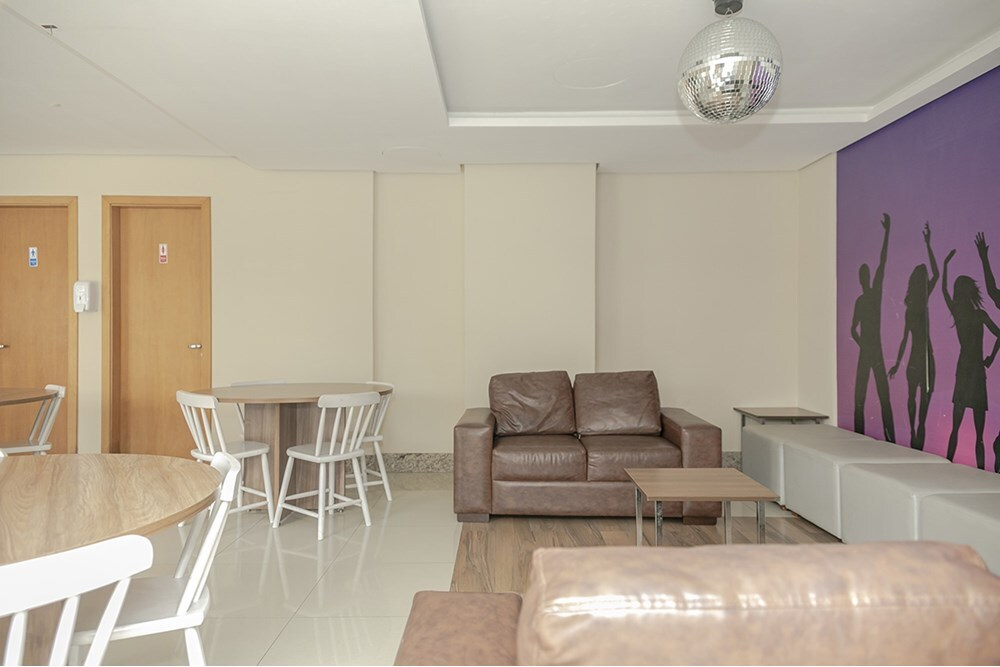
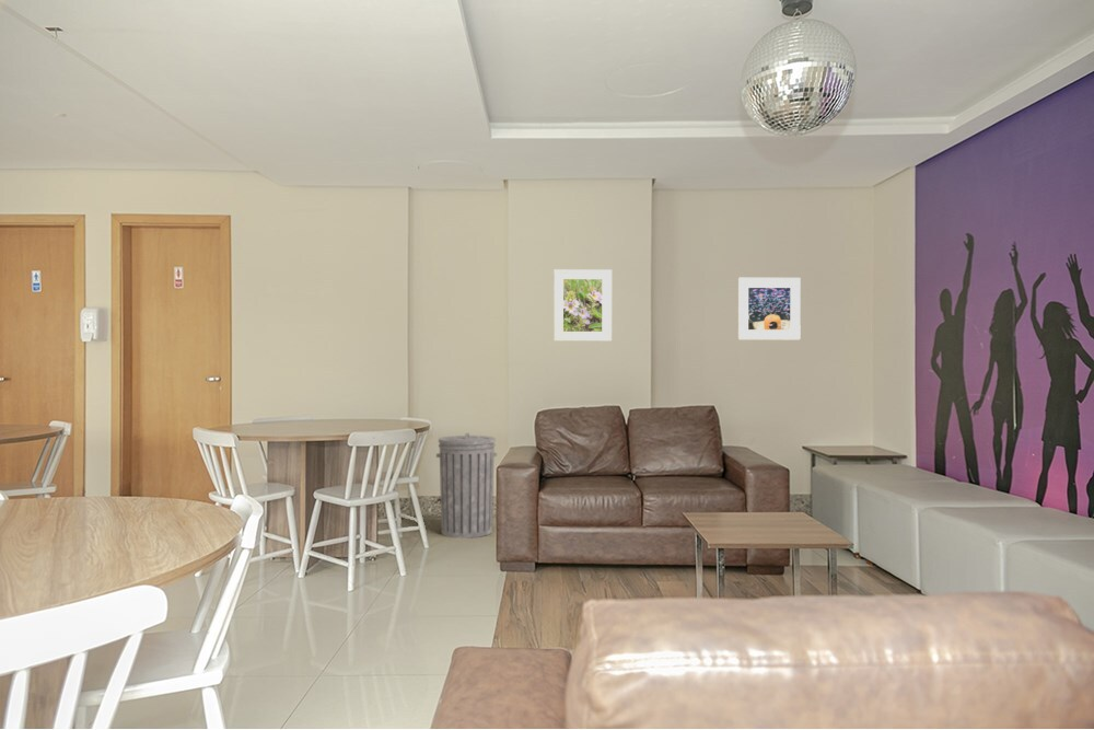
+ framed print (769, 309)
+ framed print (582, 305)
+ trash can (466, 482)
